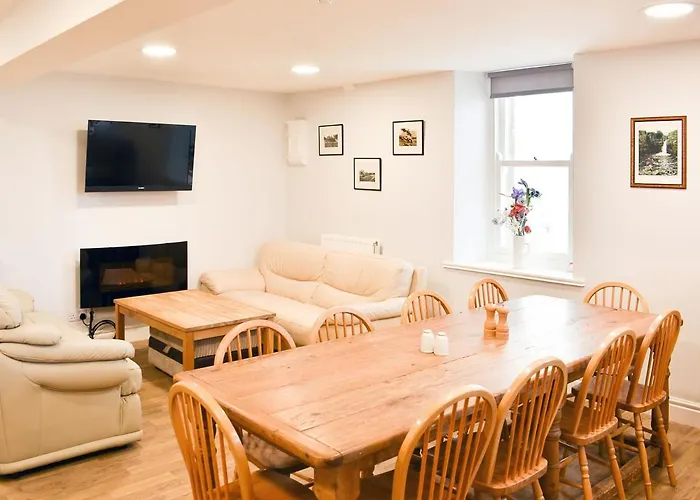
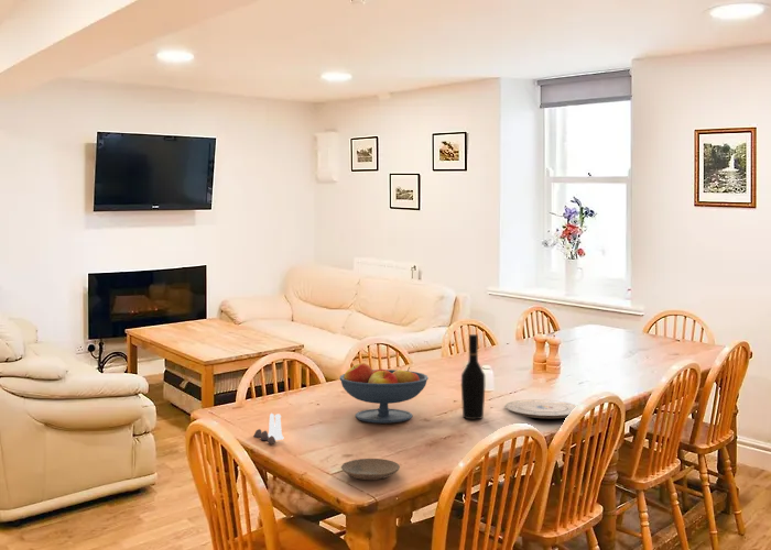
+ plate (542, 408)
+ fruit bowl (383, 389)
+ salt and pepper shaker set (270, 426)
+ wine bottle (473, 376)
+ plate (370, 471)
